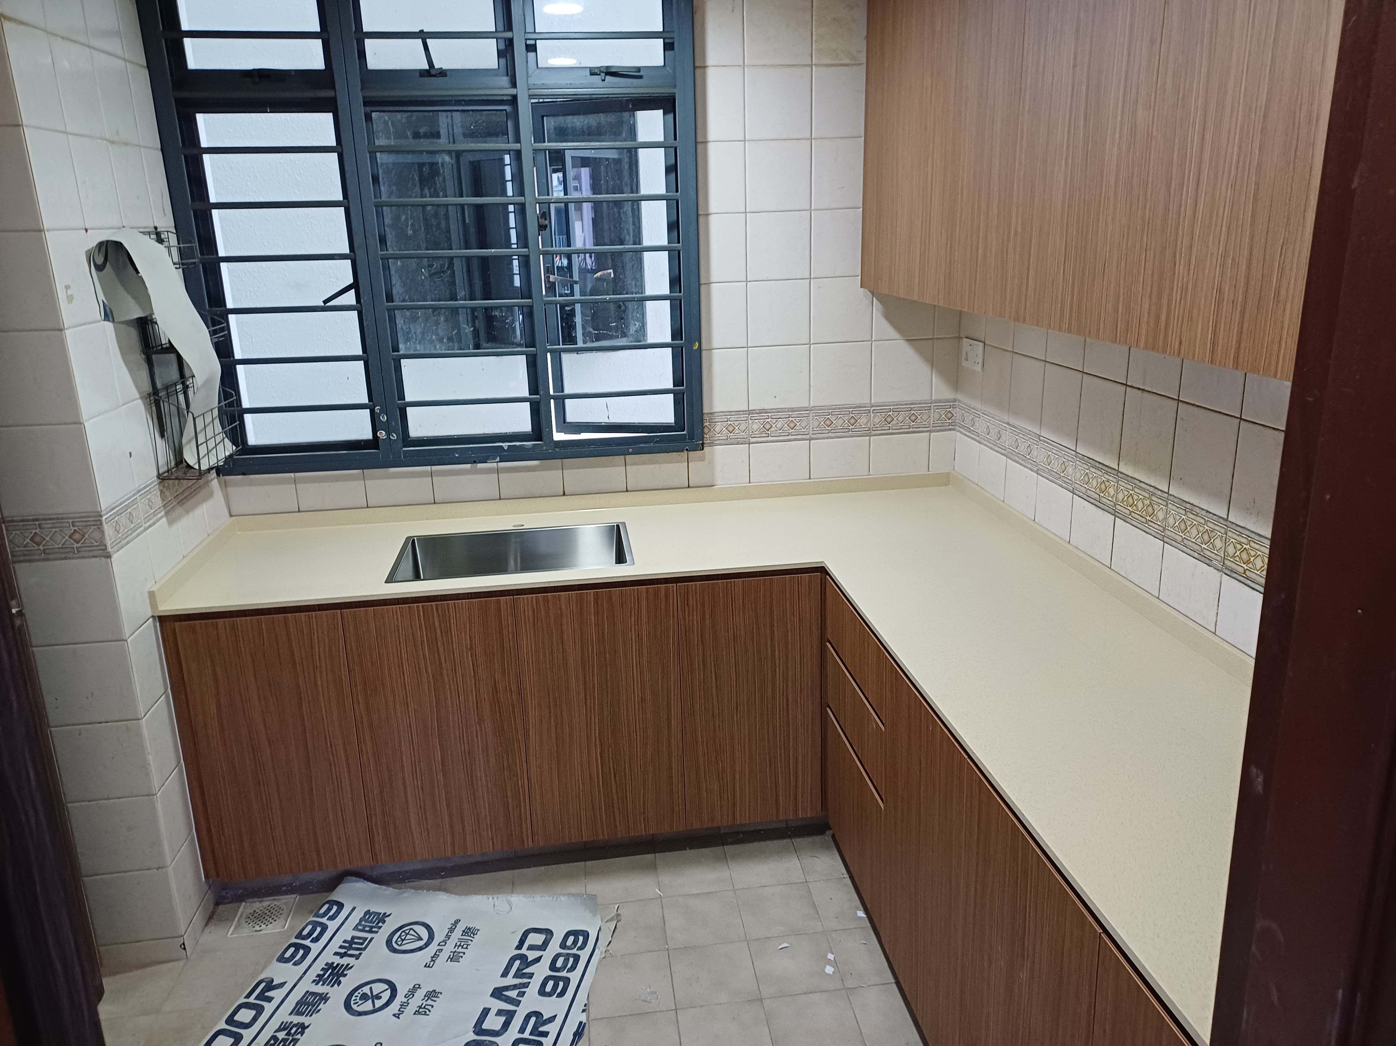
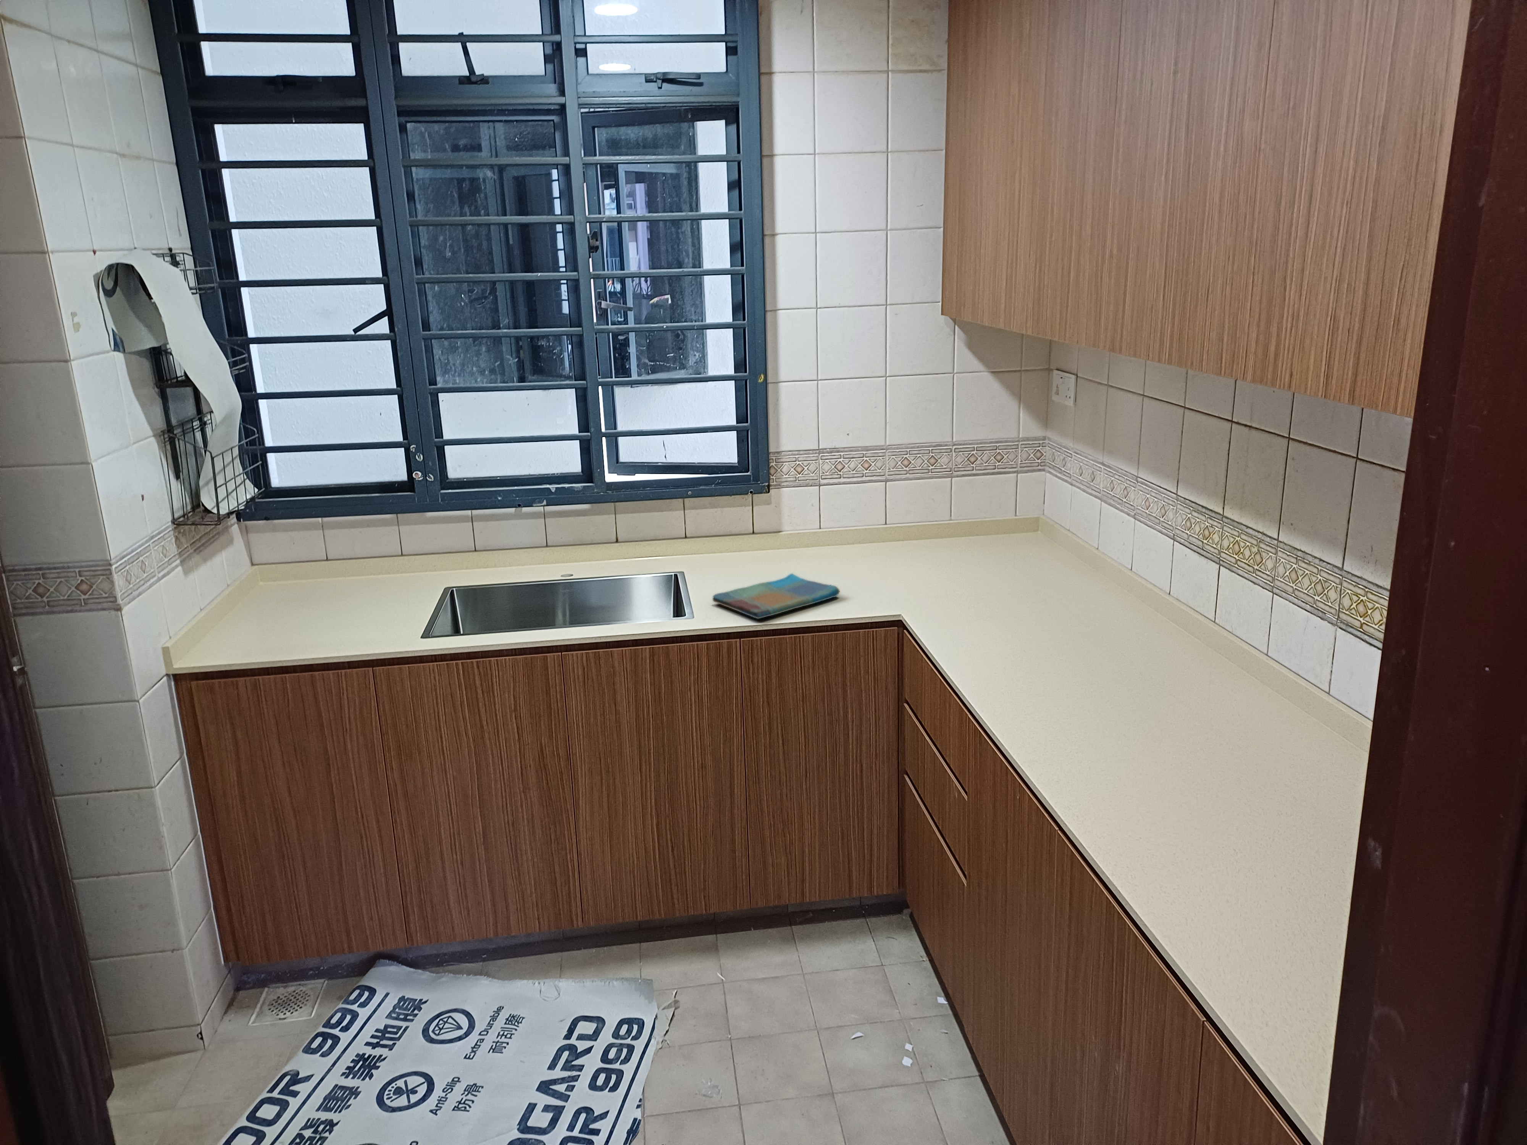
+ dish towel (777, 594)
